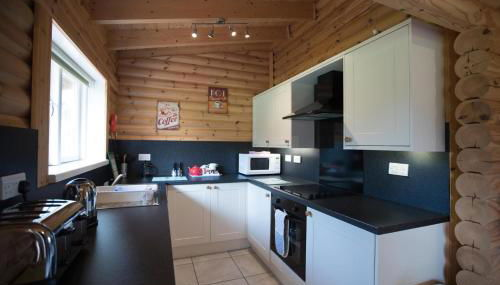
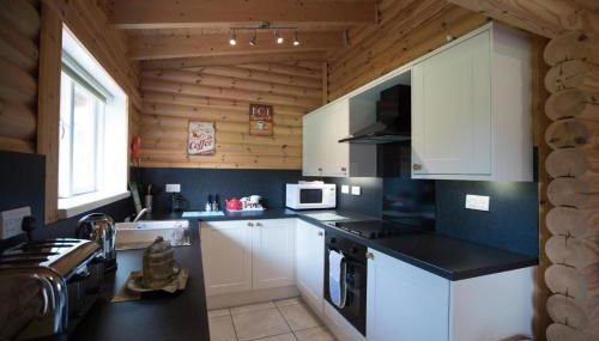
+ teapot (155, 260)
